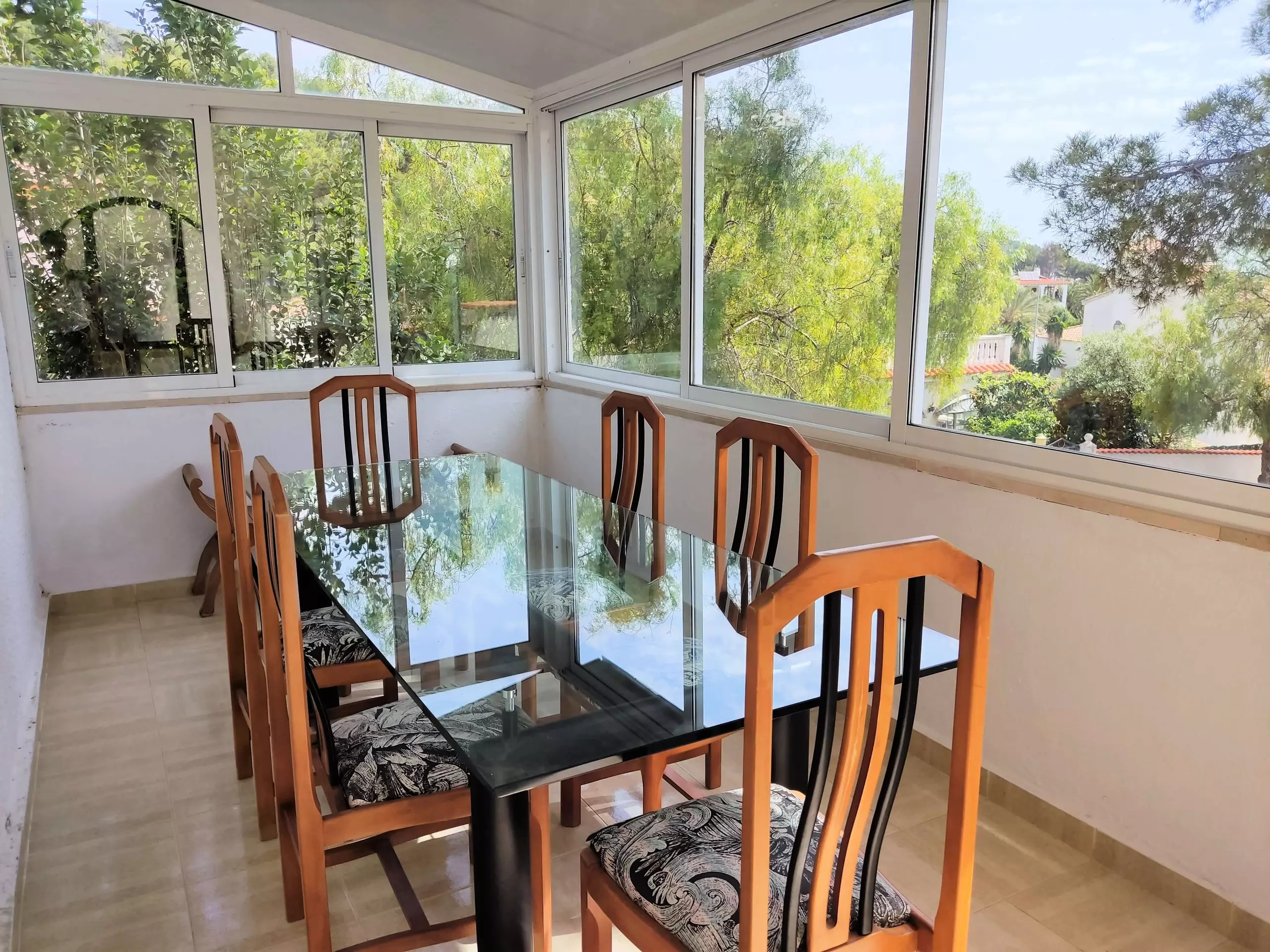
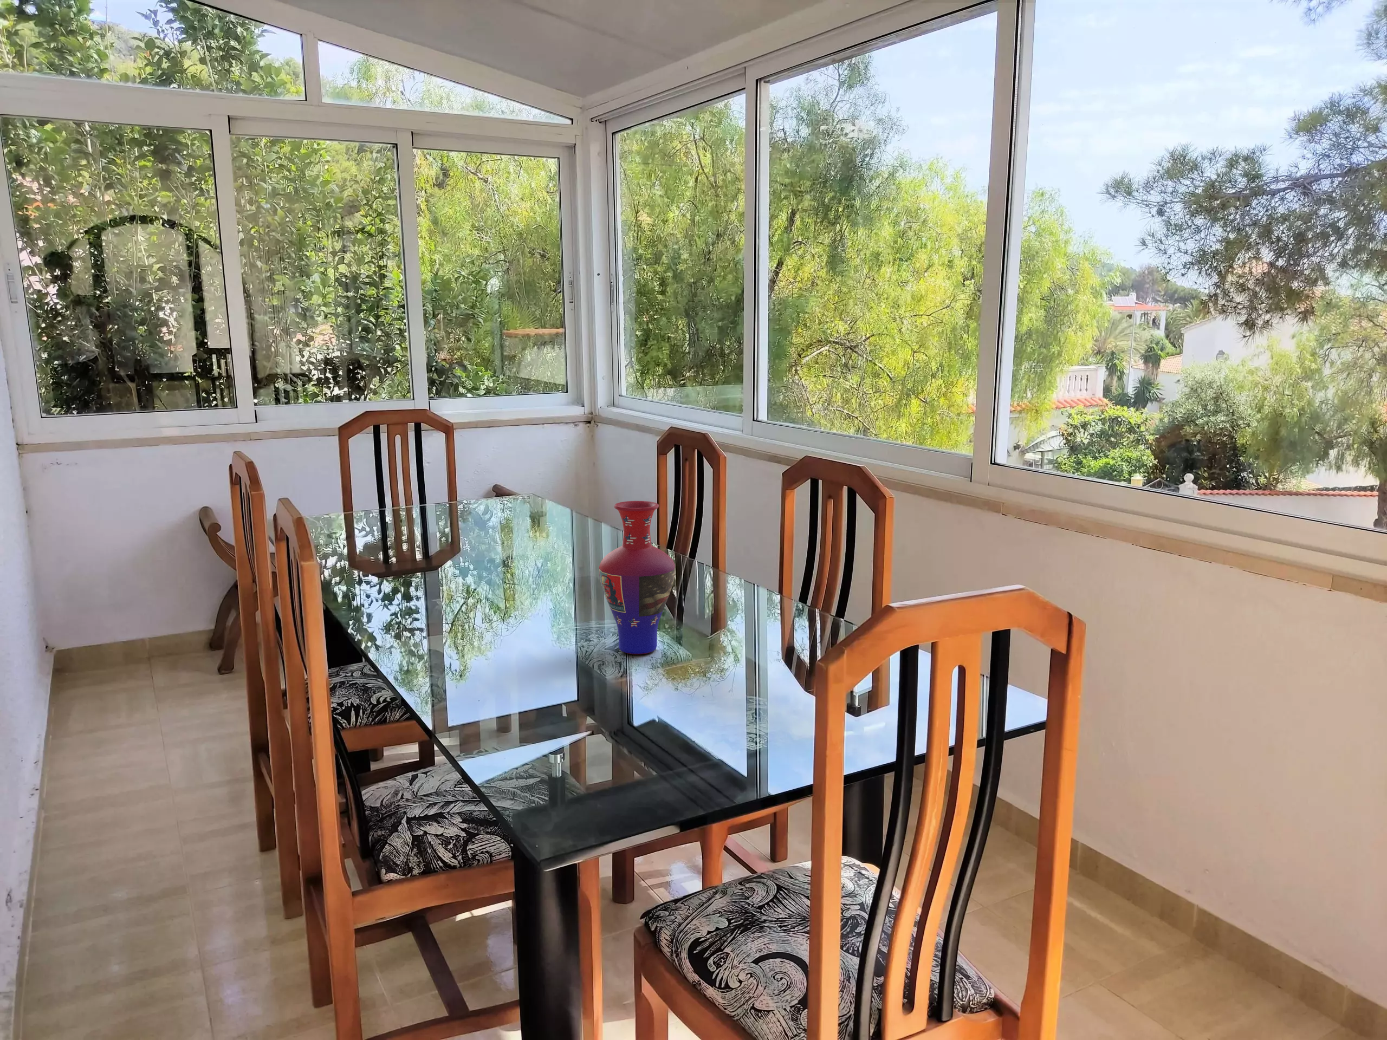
+ vase (637, 578)
